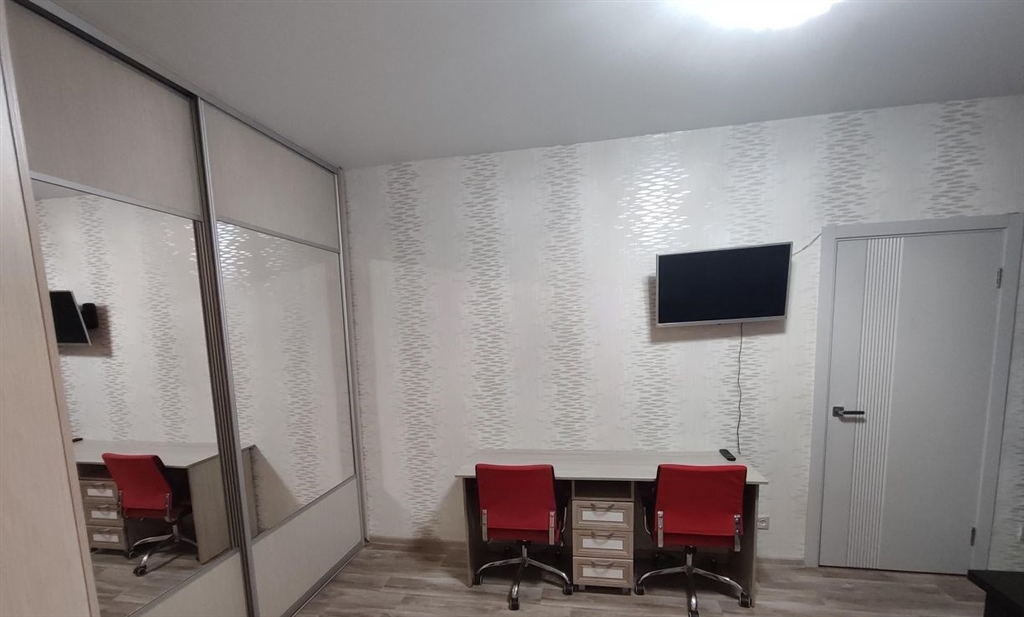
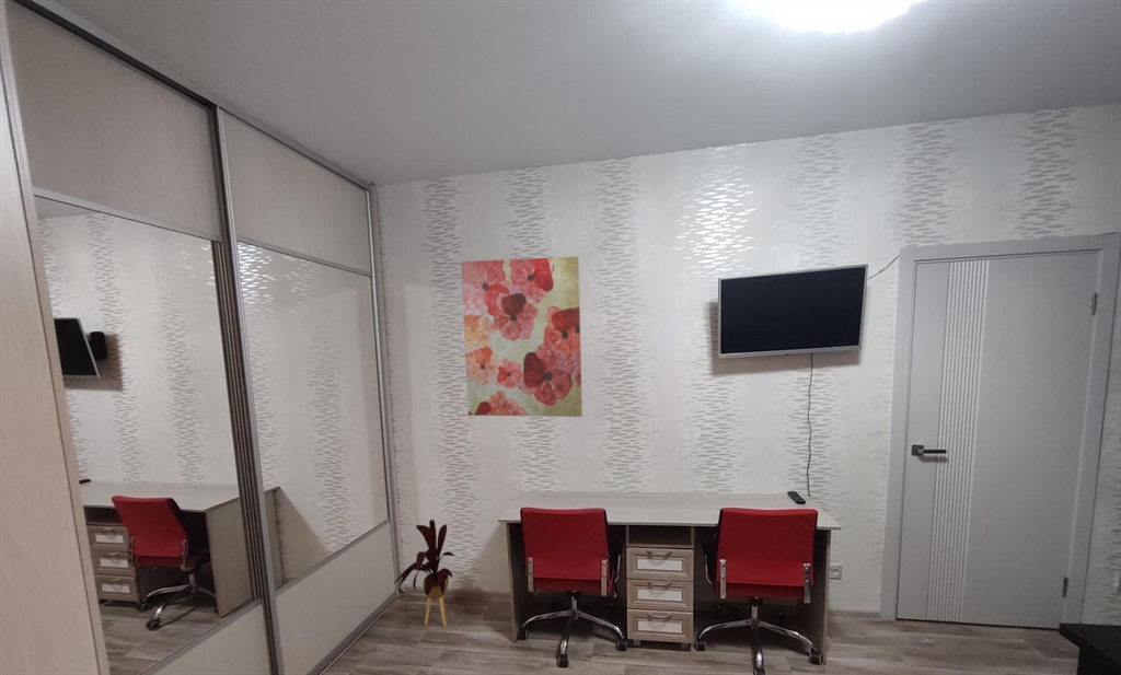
+ wall art (521, 338)
+ house plant (427, 569)
